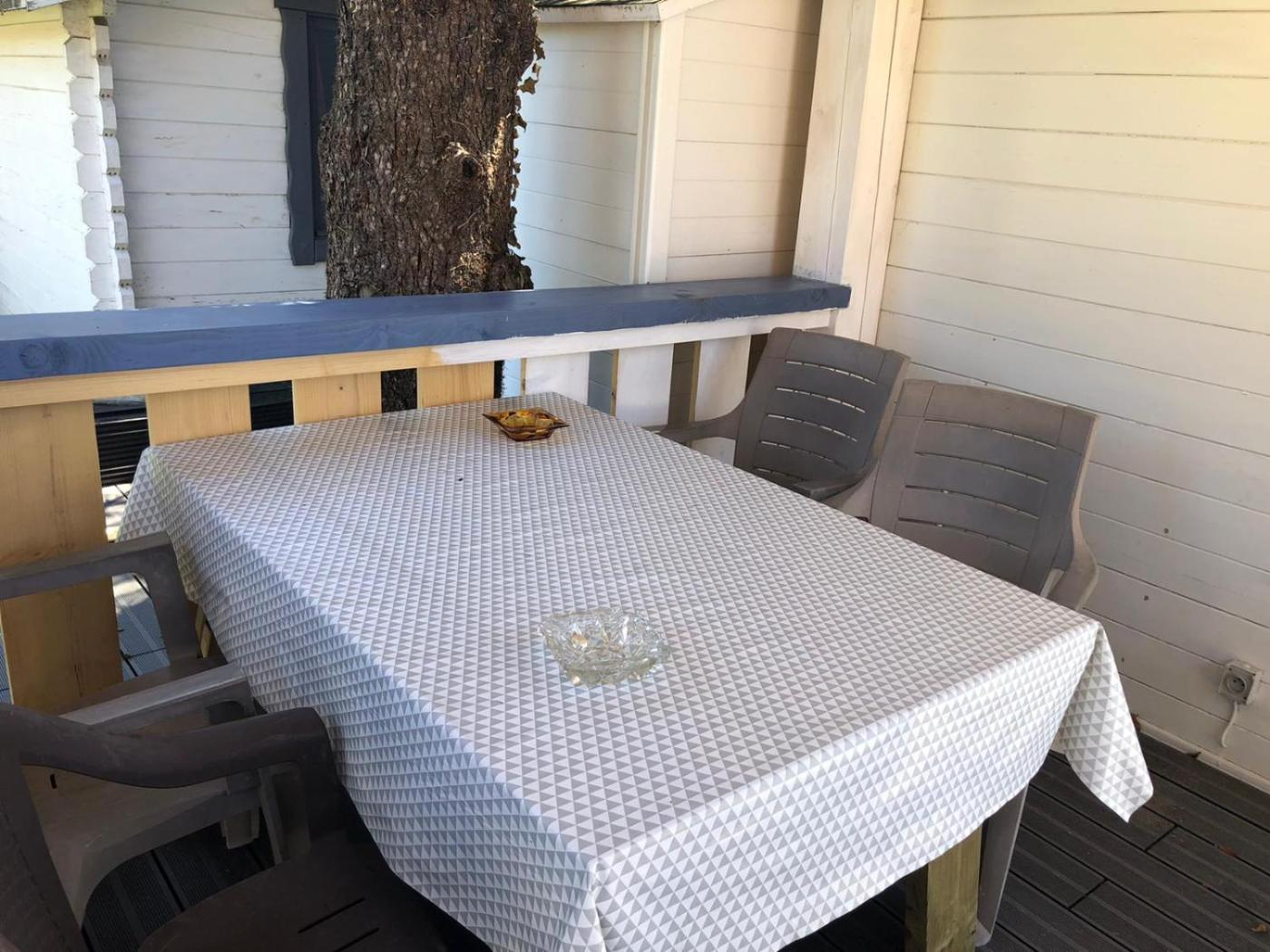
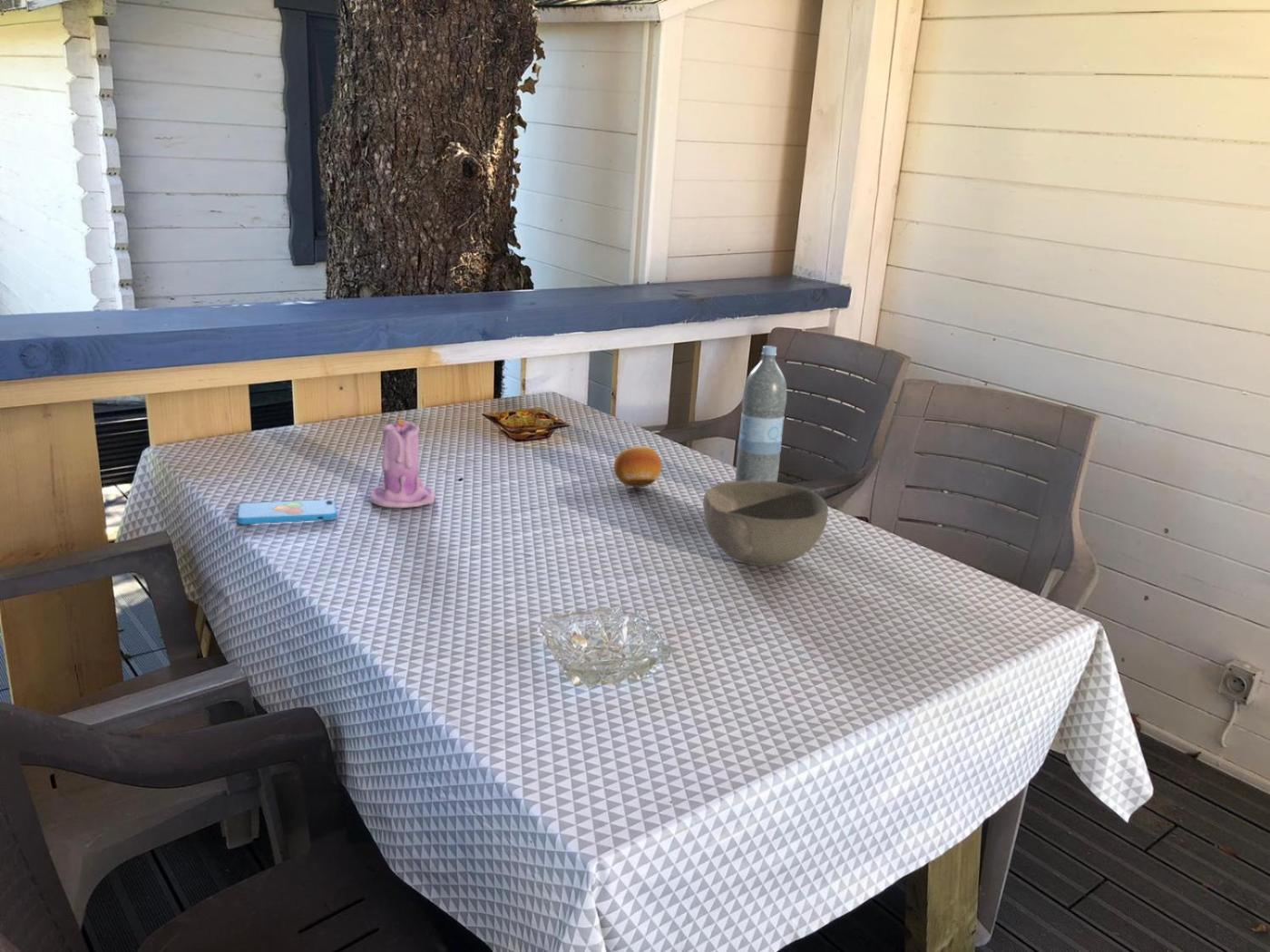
+ water bottle (761, 426)
+ fruit (638, 466)
+ candle (402, 455)
+ bowl (763, 529)
+ smartphone (288, 511)
